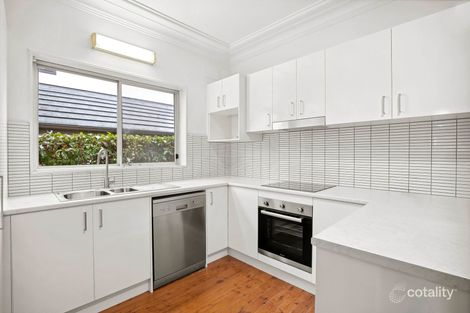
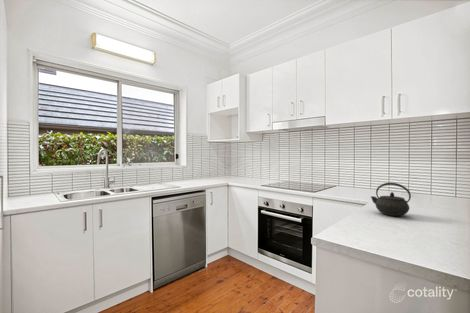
+ kettle (389, 198)
